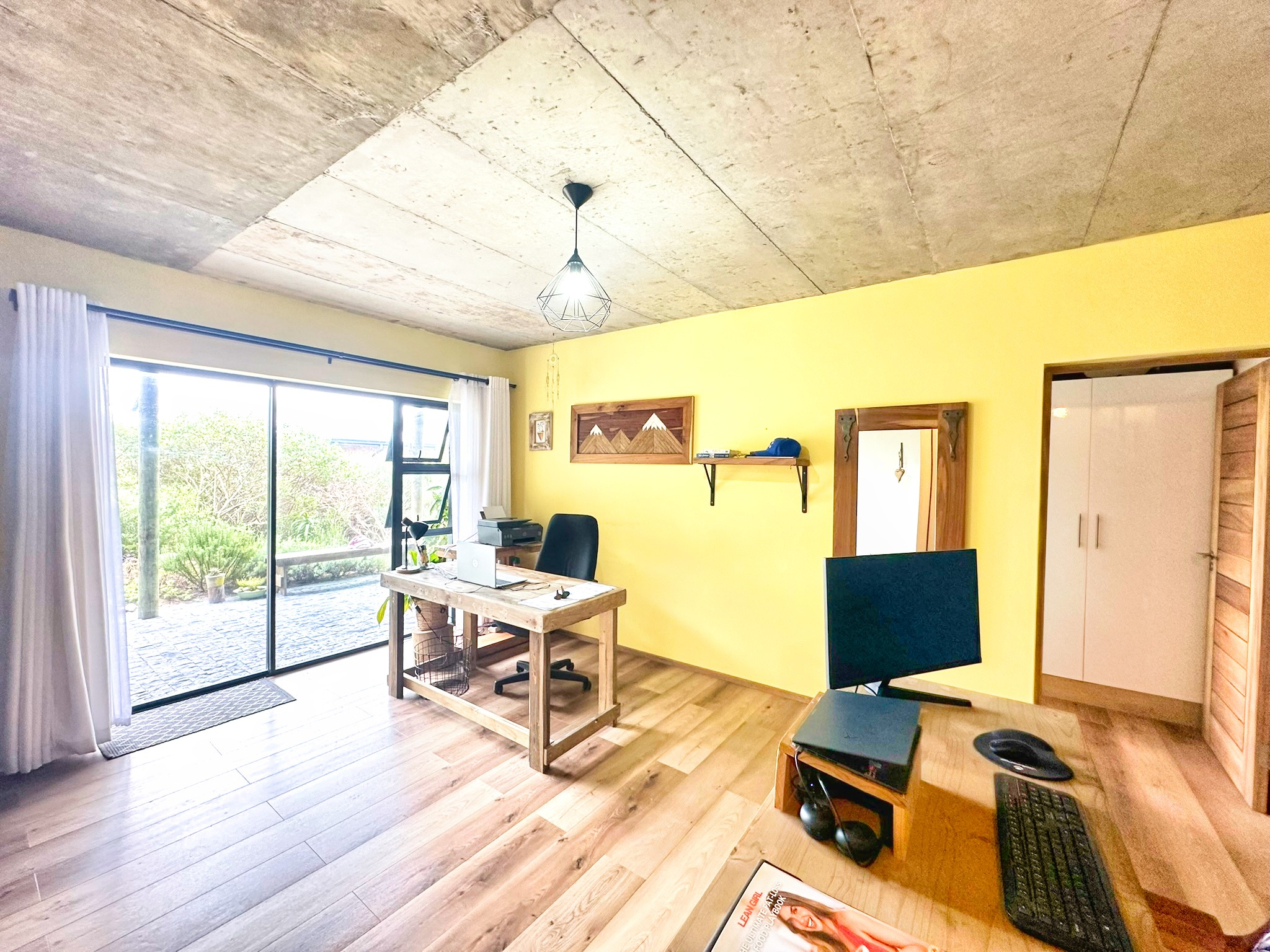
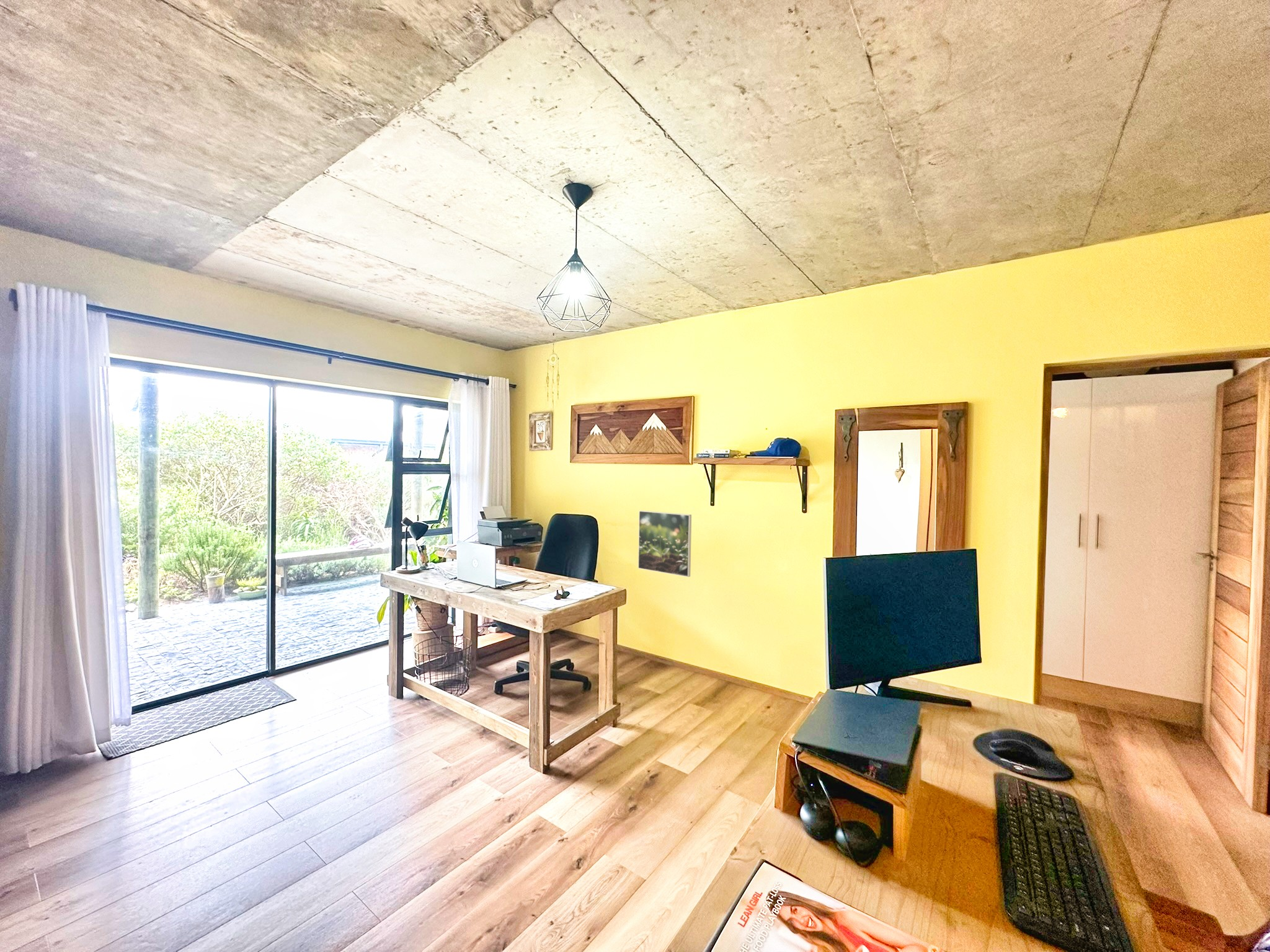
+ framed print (664, 542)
